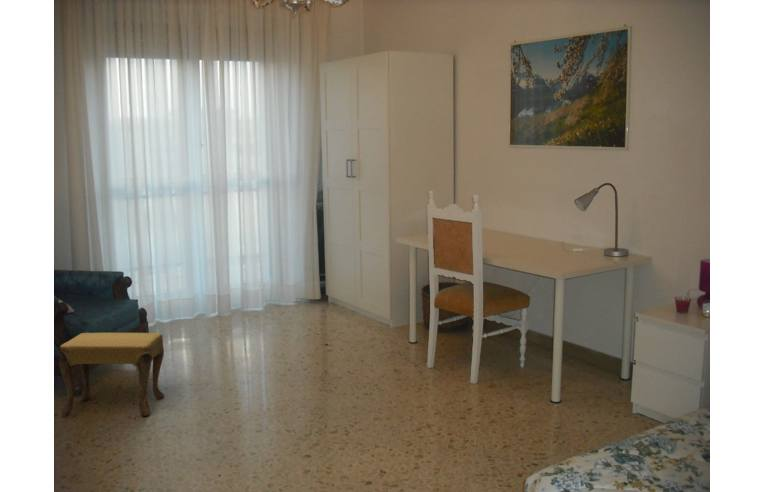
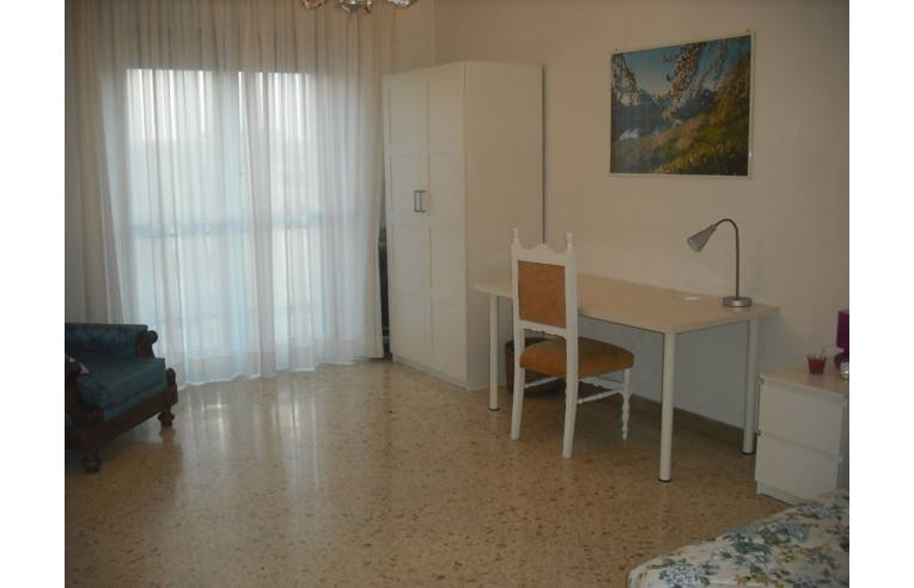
- footstool (113, 363)
